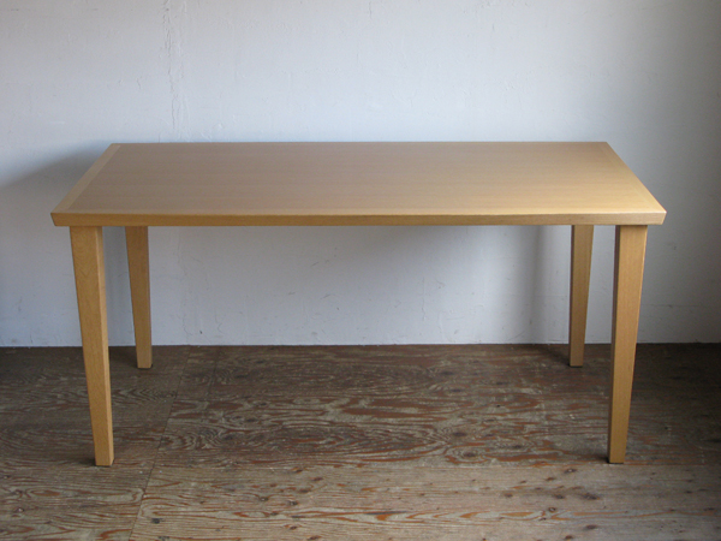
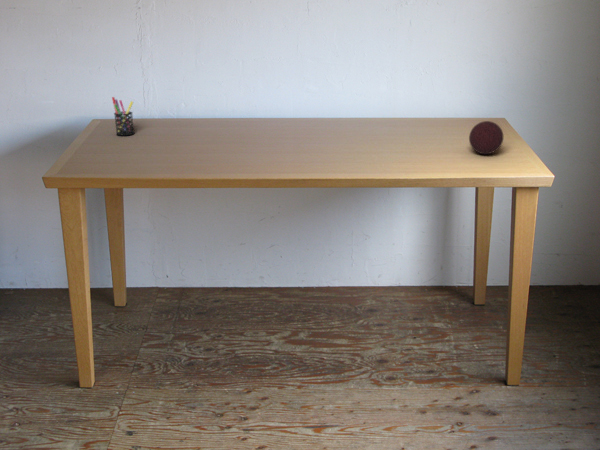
+ decorative ball (486, 137)
+ pen holder (121, 115)
